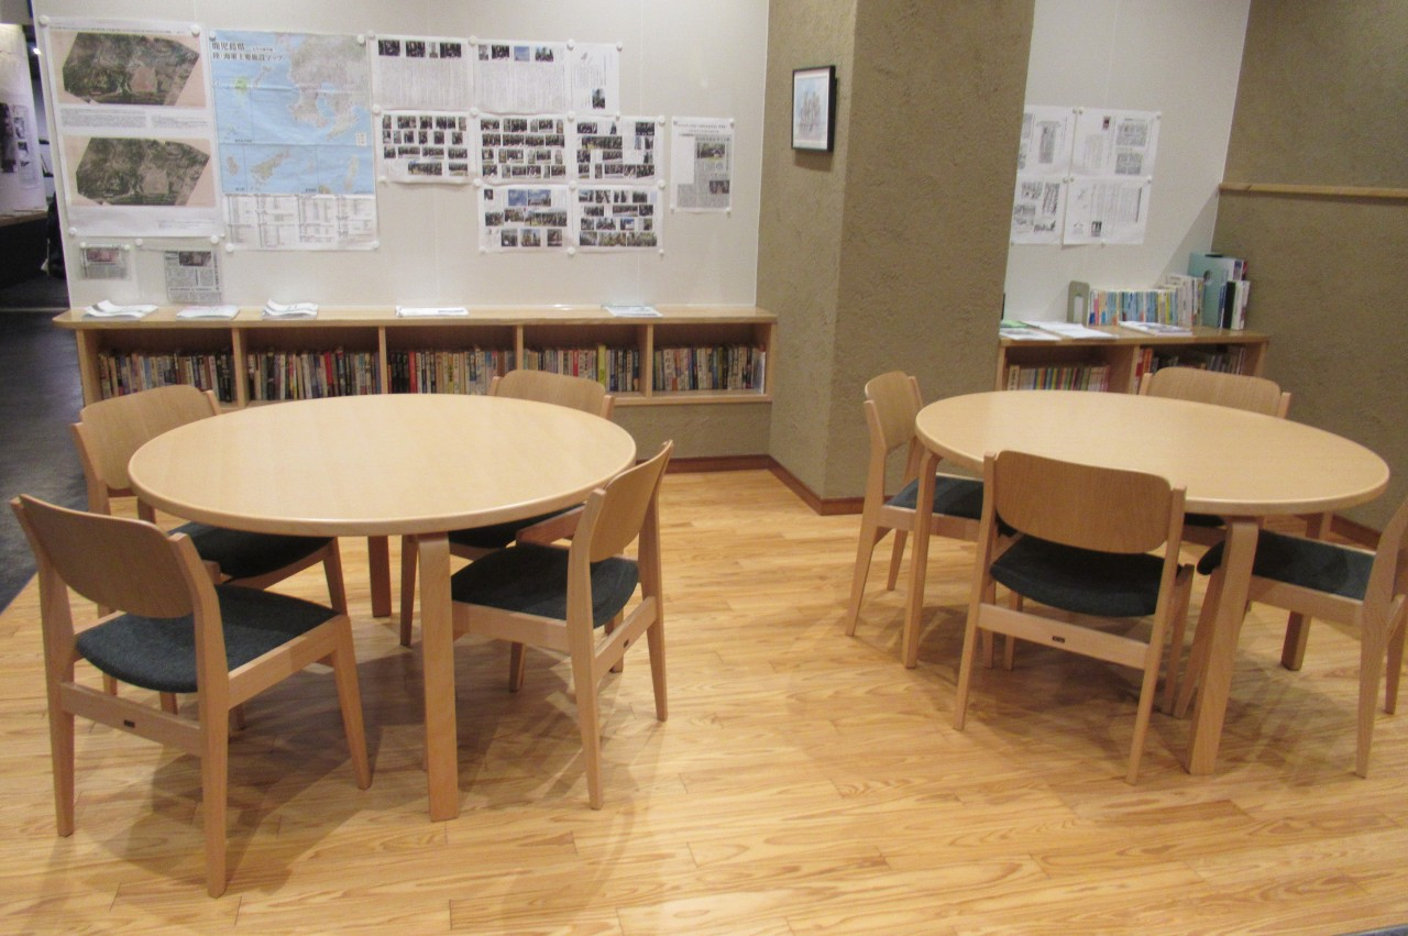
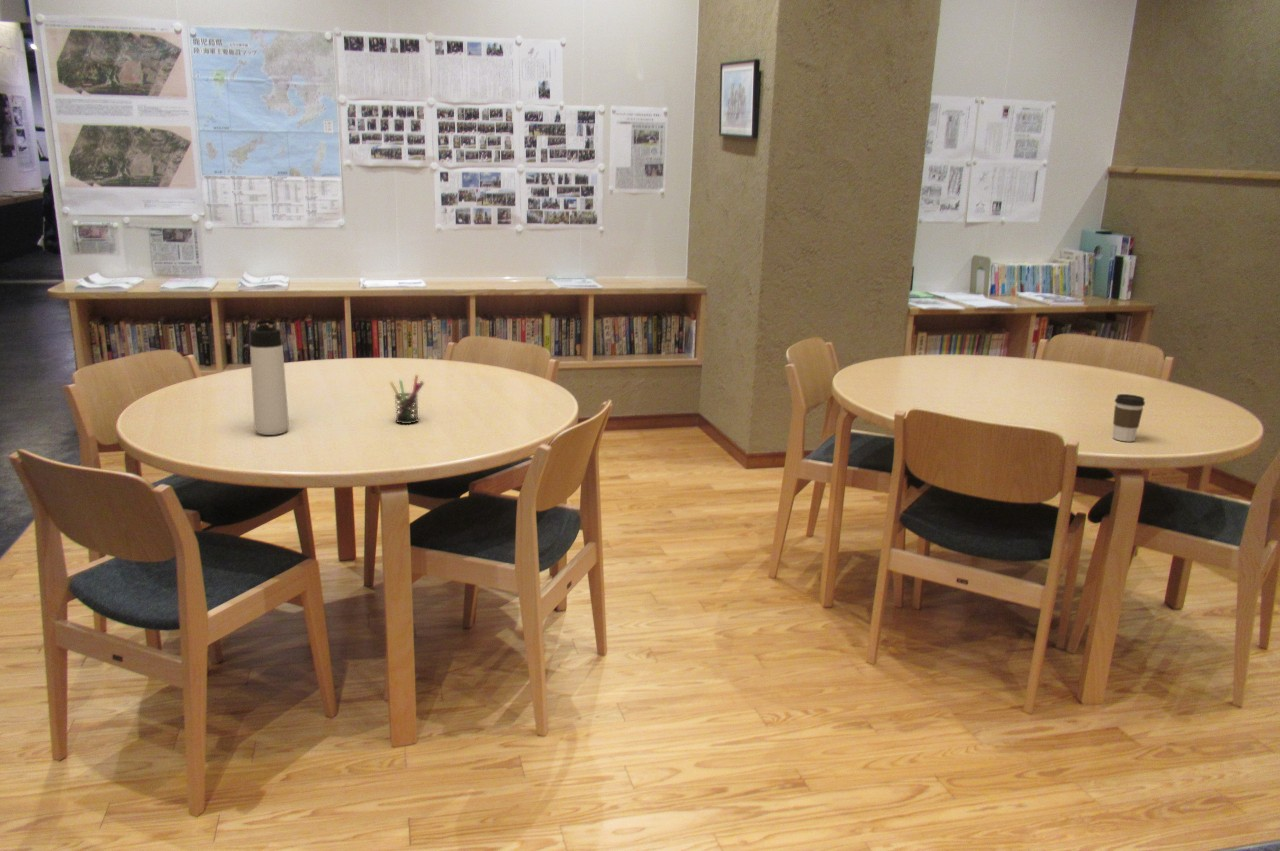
+ coffee cup (1127, 418)
+ pen holder (406, 398)
+ thermos bottle (268, 377)
